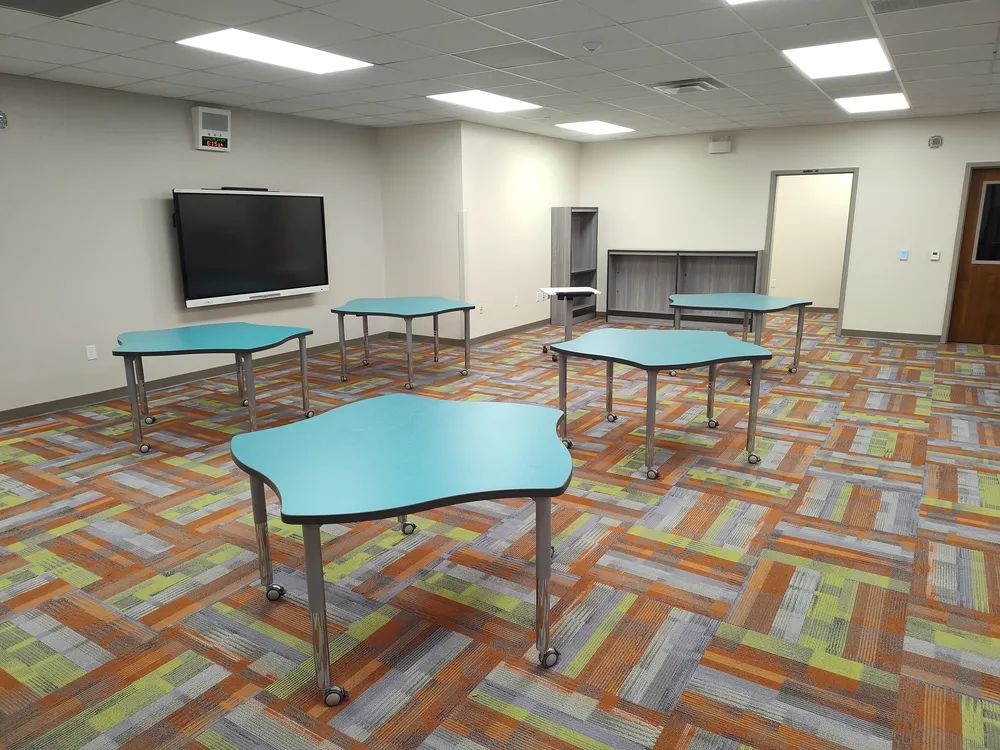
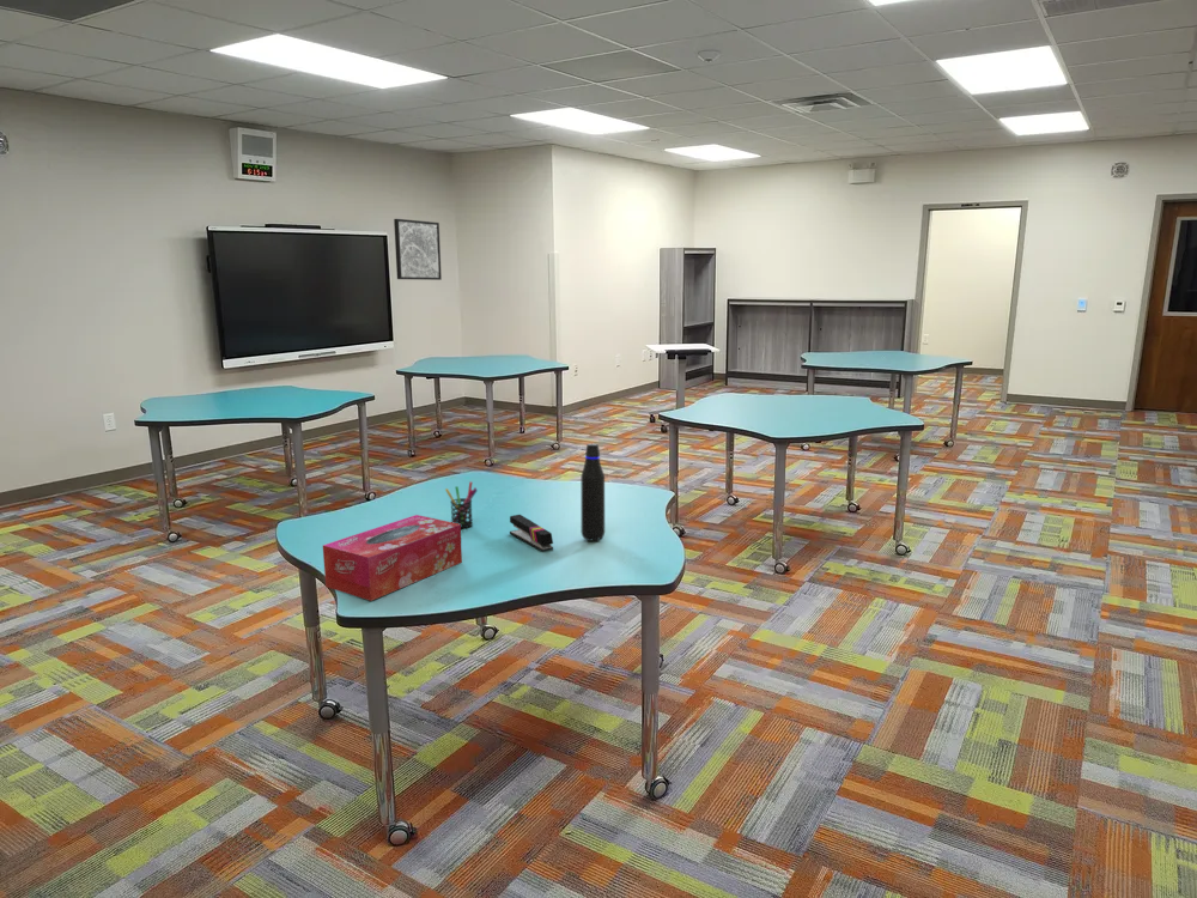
+ pen holder (461, 504)
+ wall art (418, 250)
+ water bottle (593, 492)
+ tissue box (395, 553)
+ stapler (530, 532)
